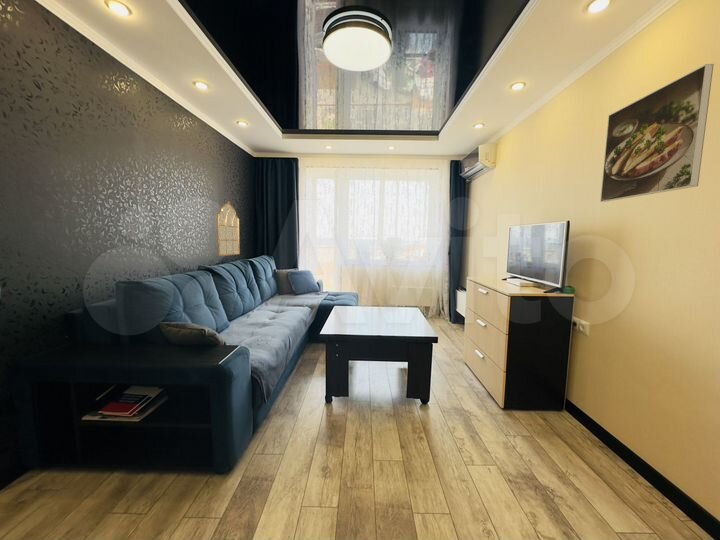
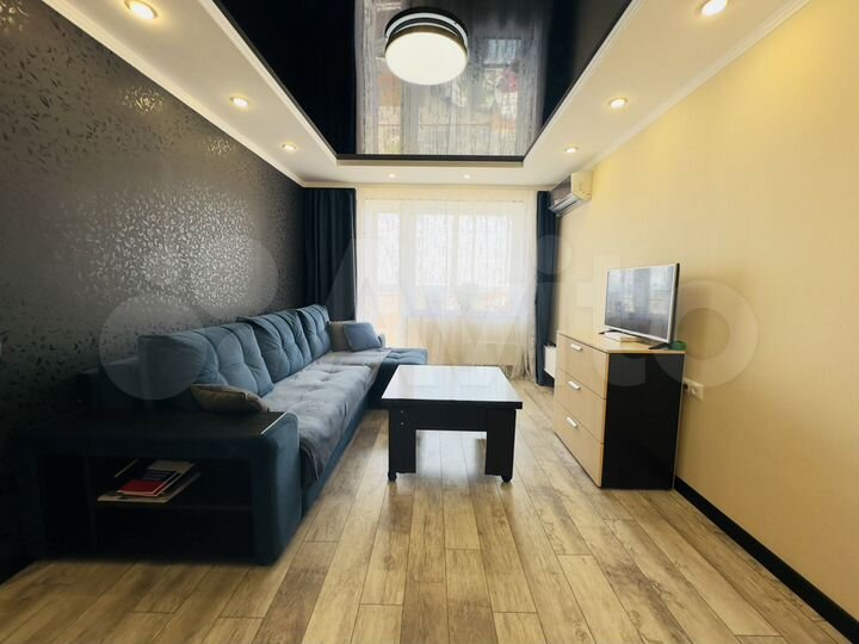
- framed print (646, 145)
- mirror (229, 228)
